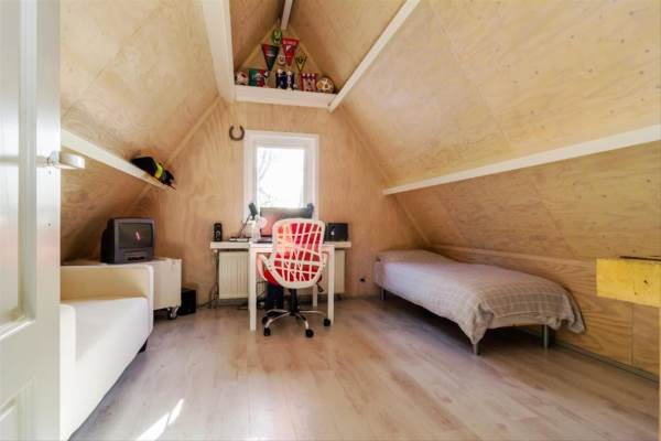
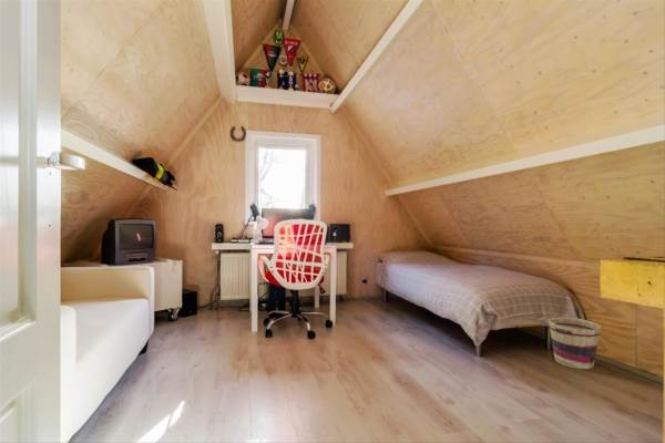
+ basket (573, 342)
